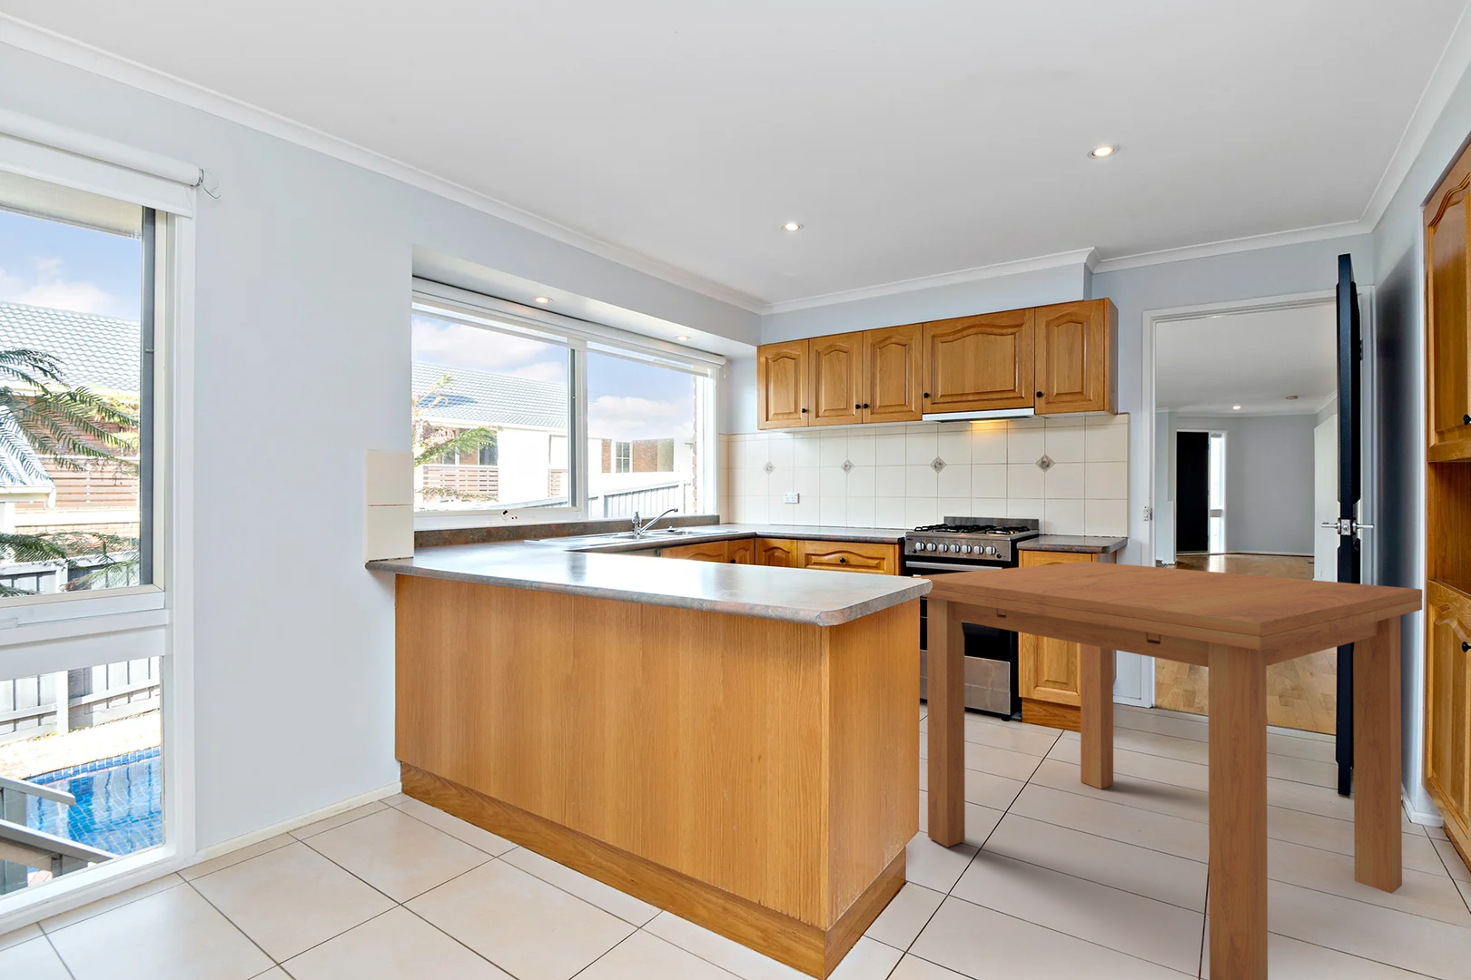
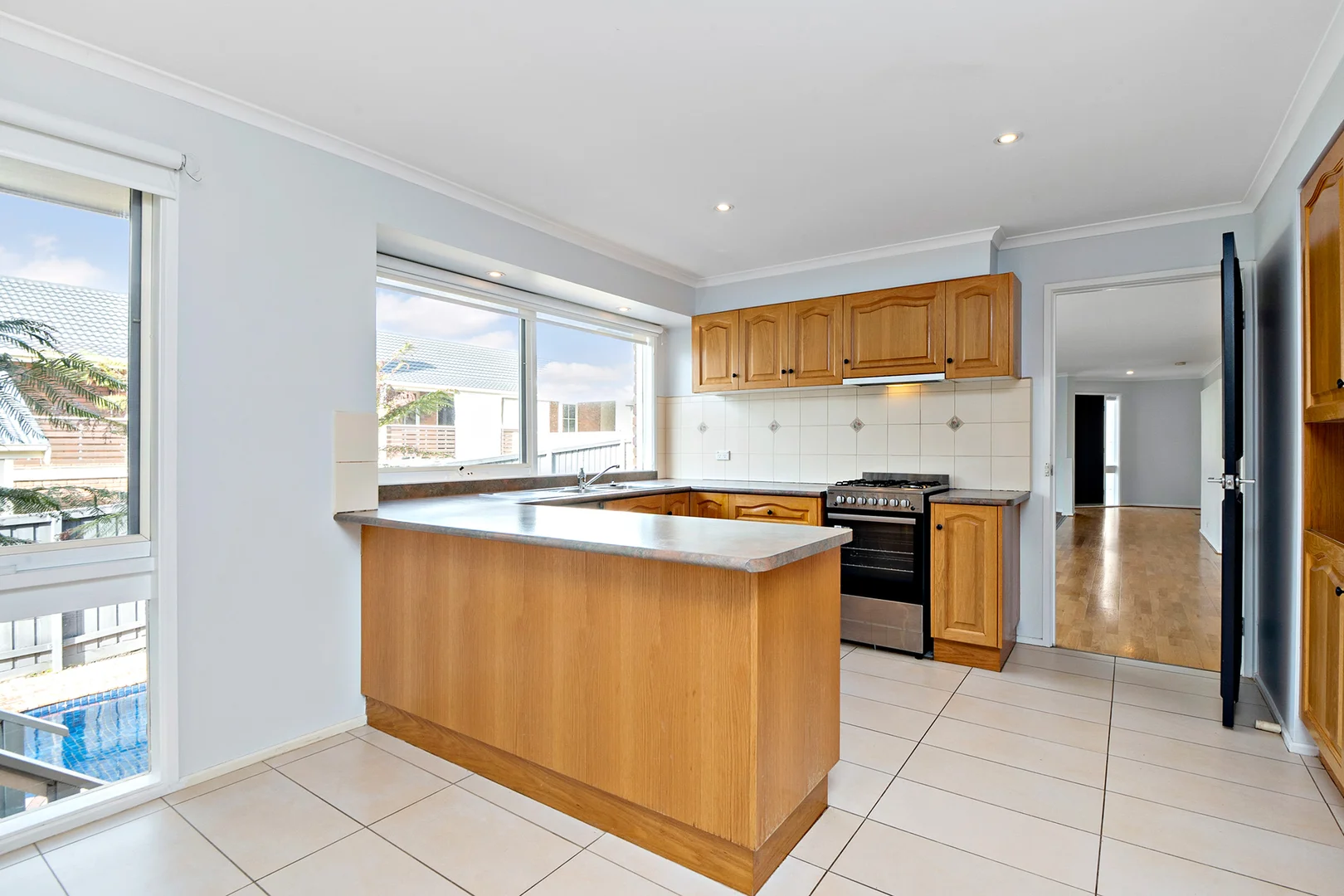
- dining table (1112, 721)
